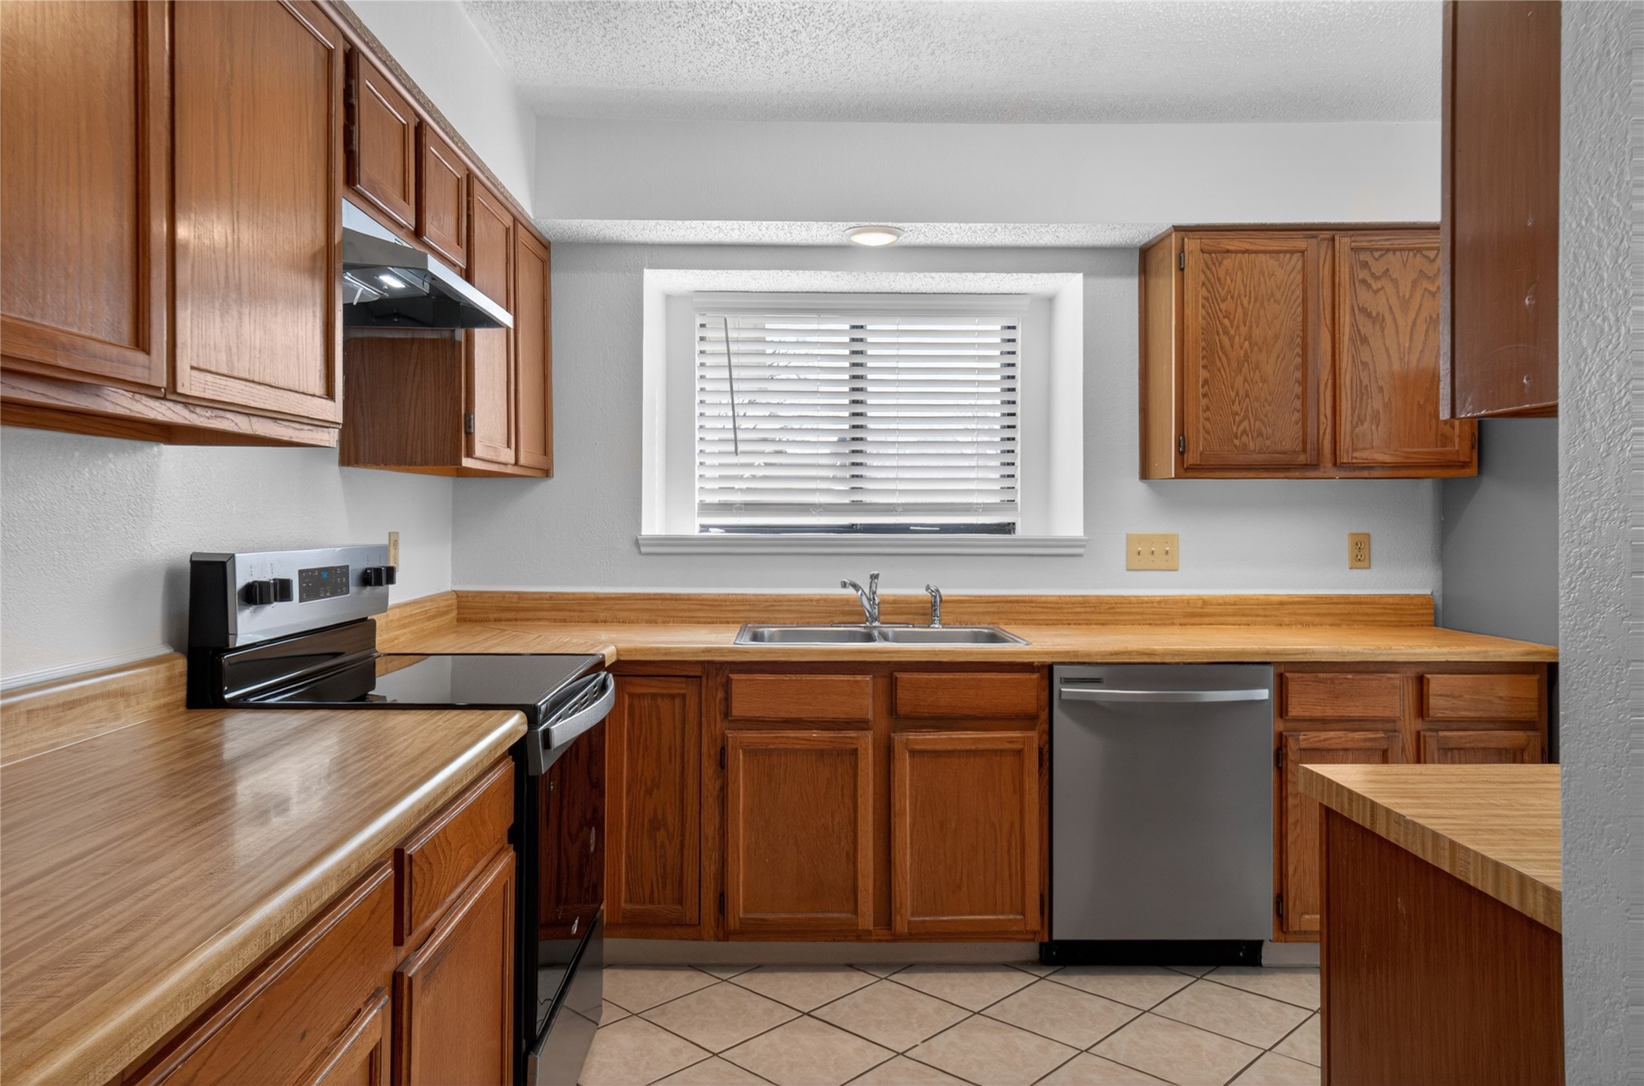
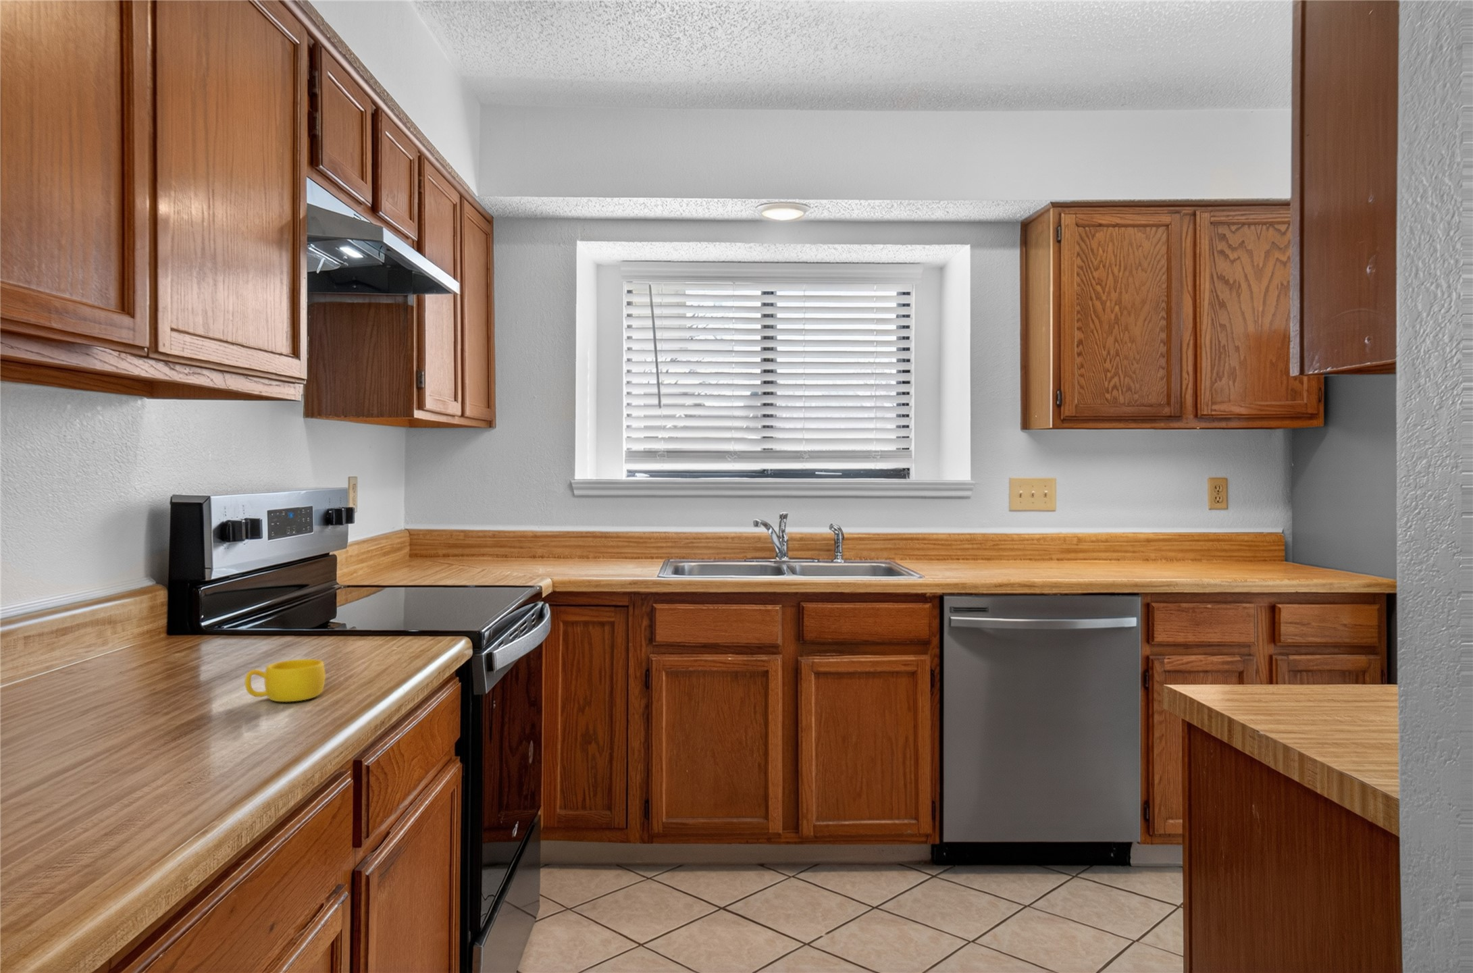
+ cup (286, 681)
